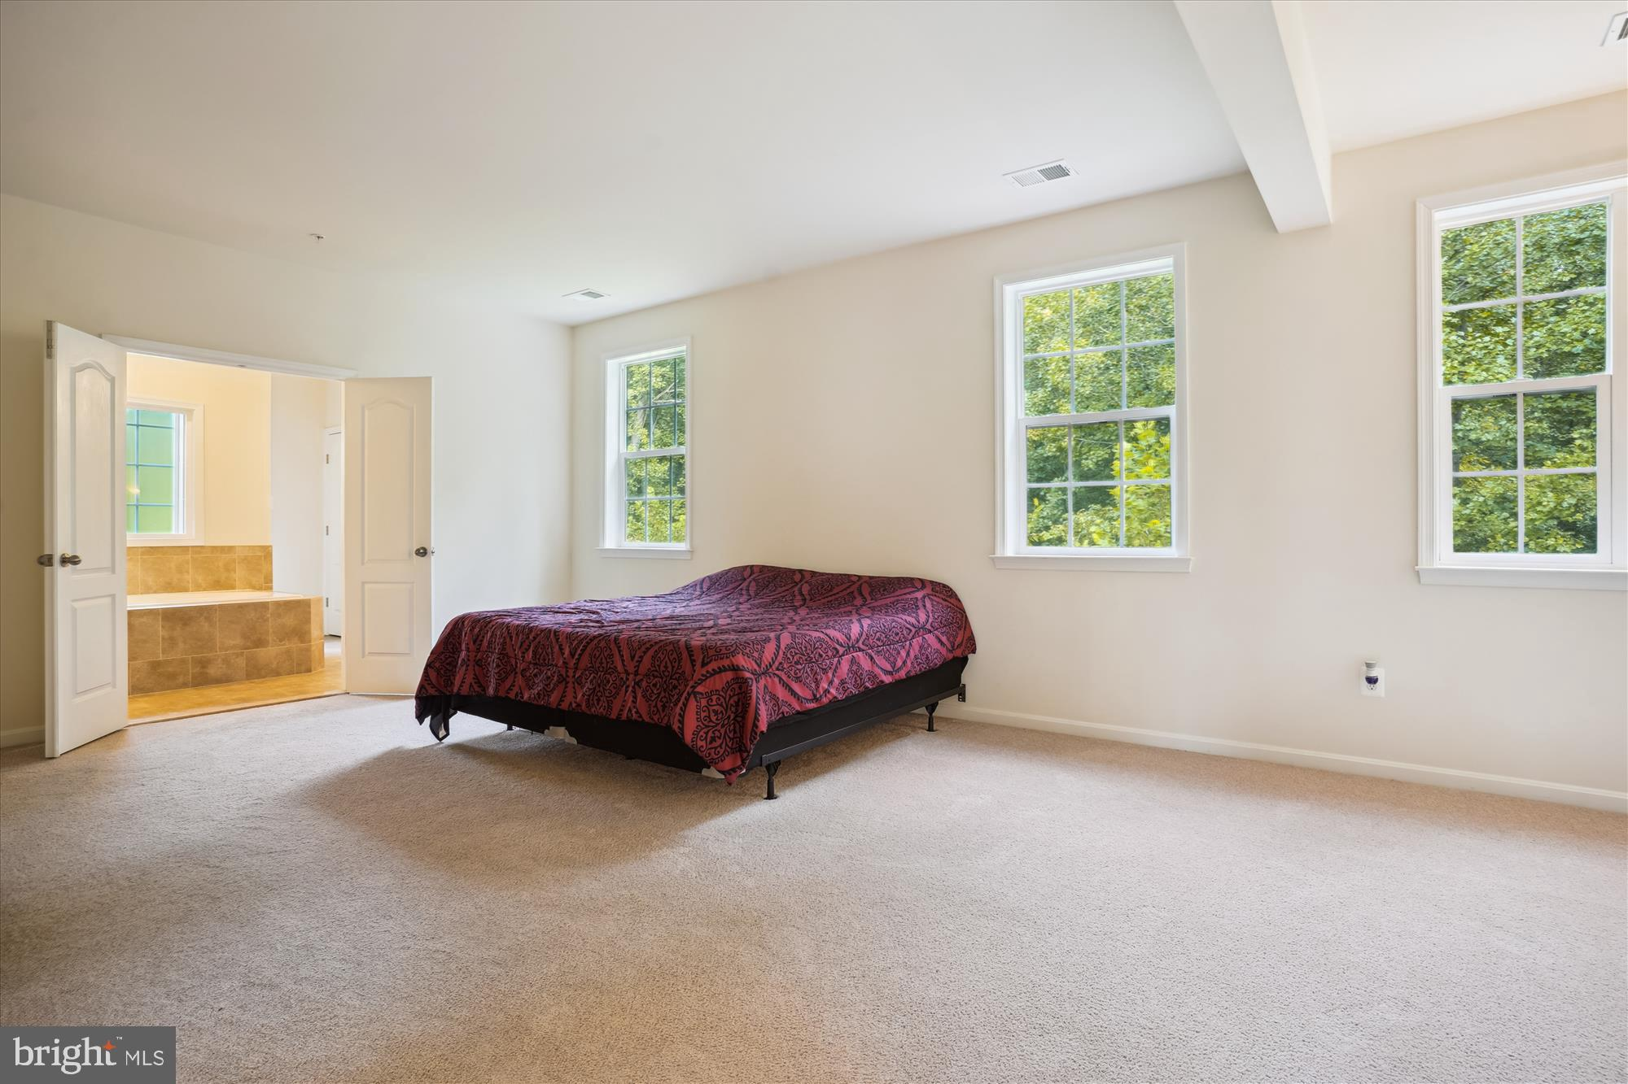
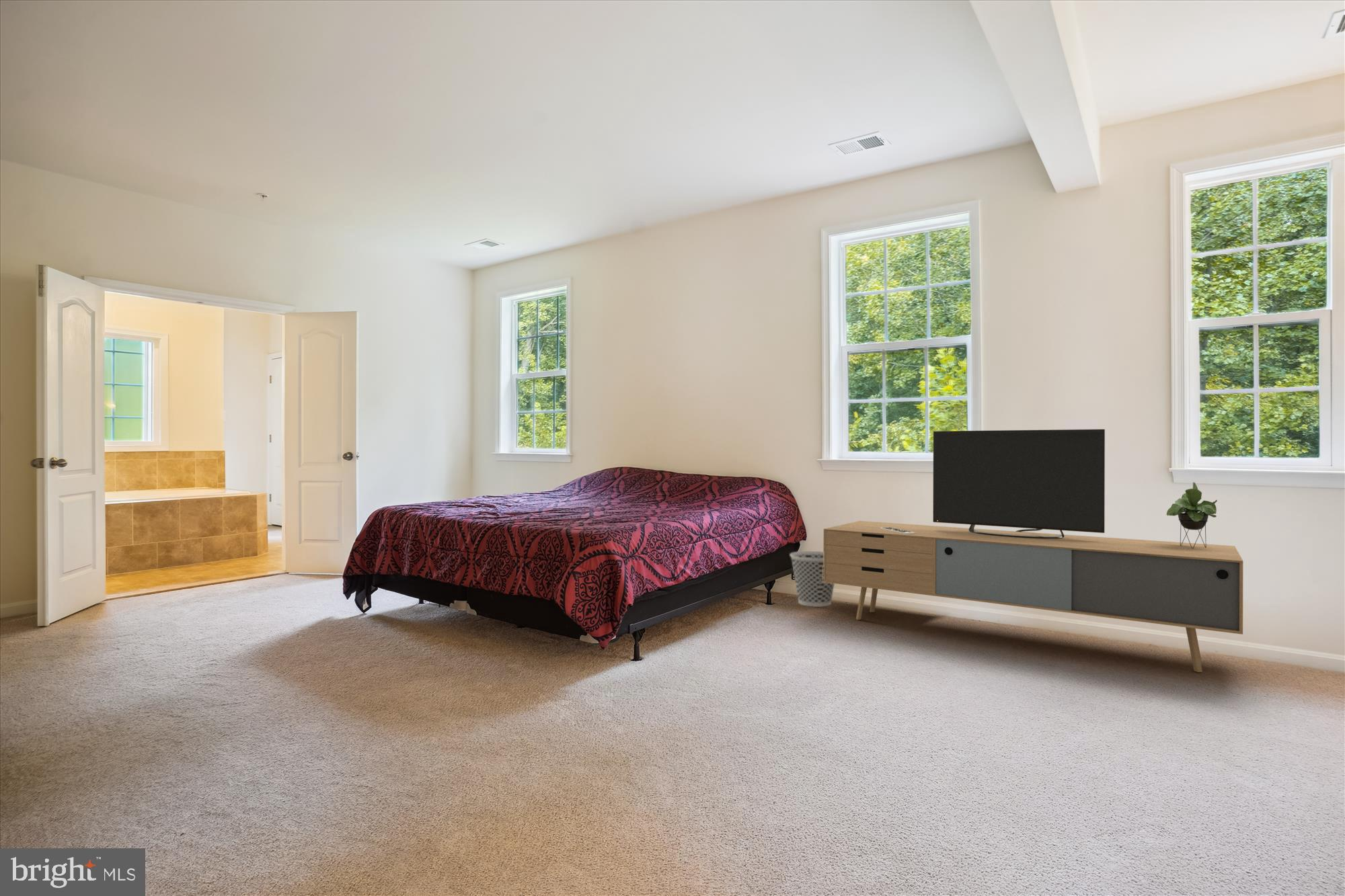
+ media console (1011, 533)
+ wastebasket (814, 579)
